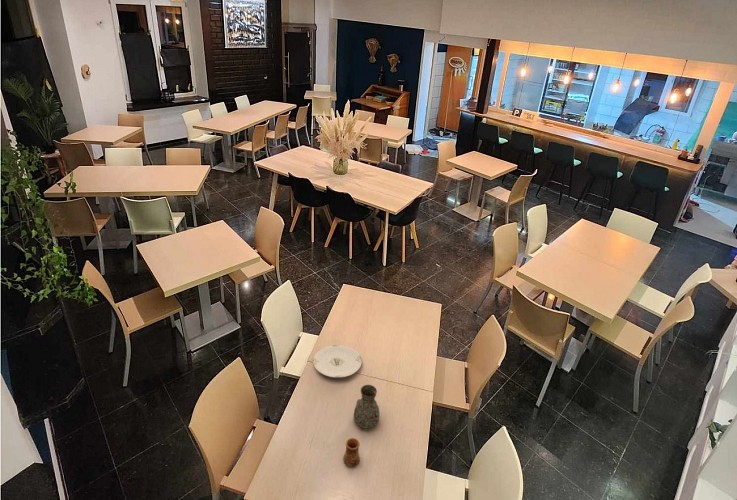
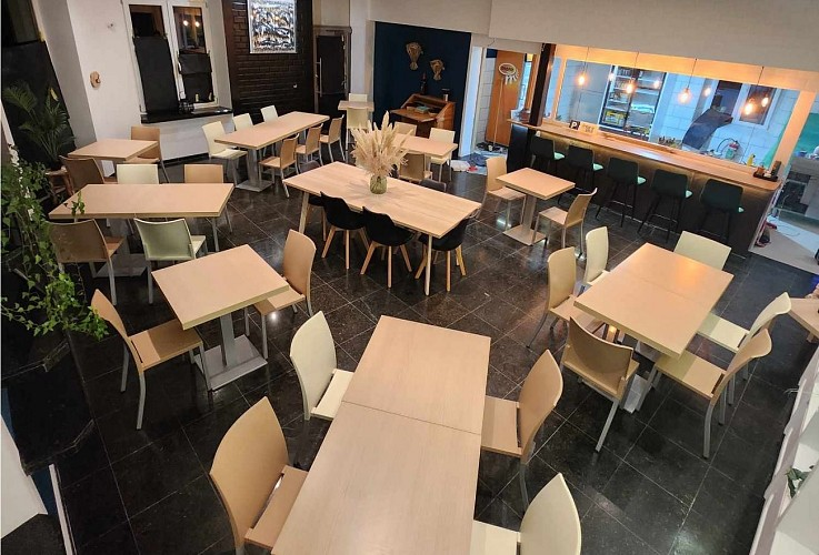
- decorative vase (367, 406)
- cup (352, 452)
- plate (337, 362)
